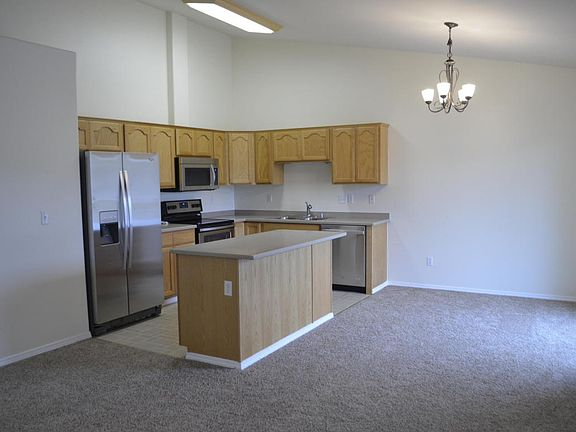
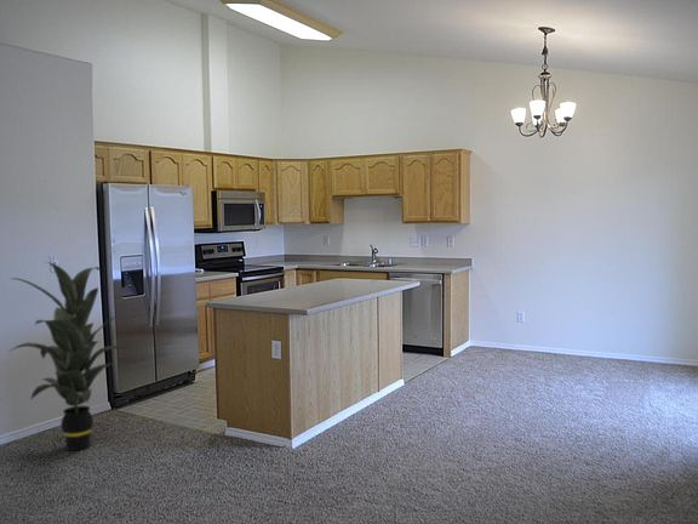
+ indoor plant (65, 354)
